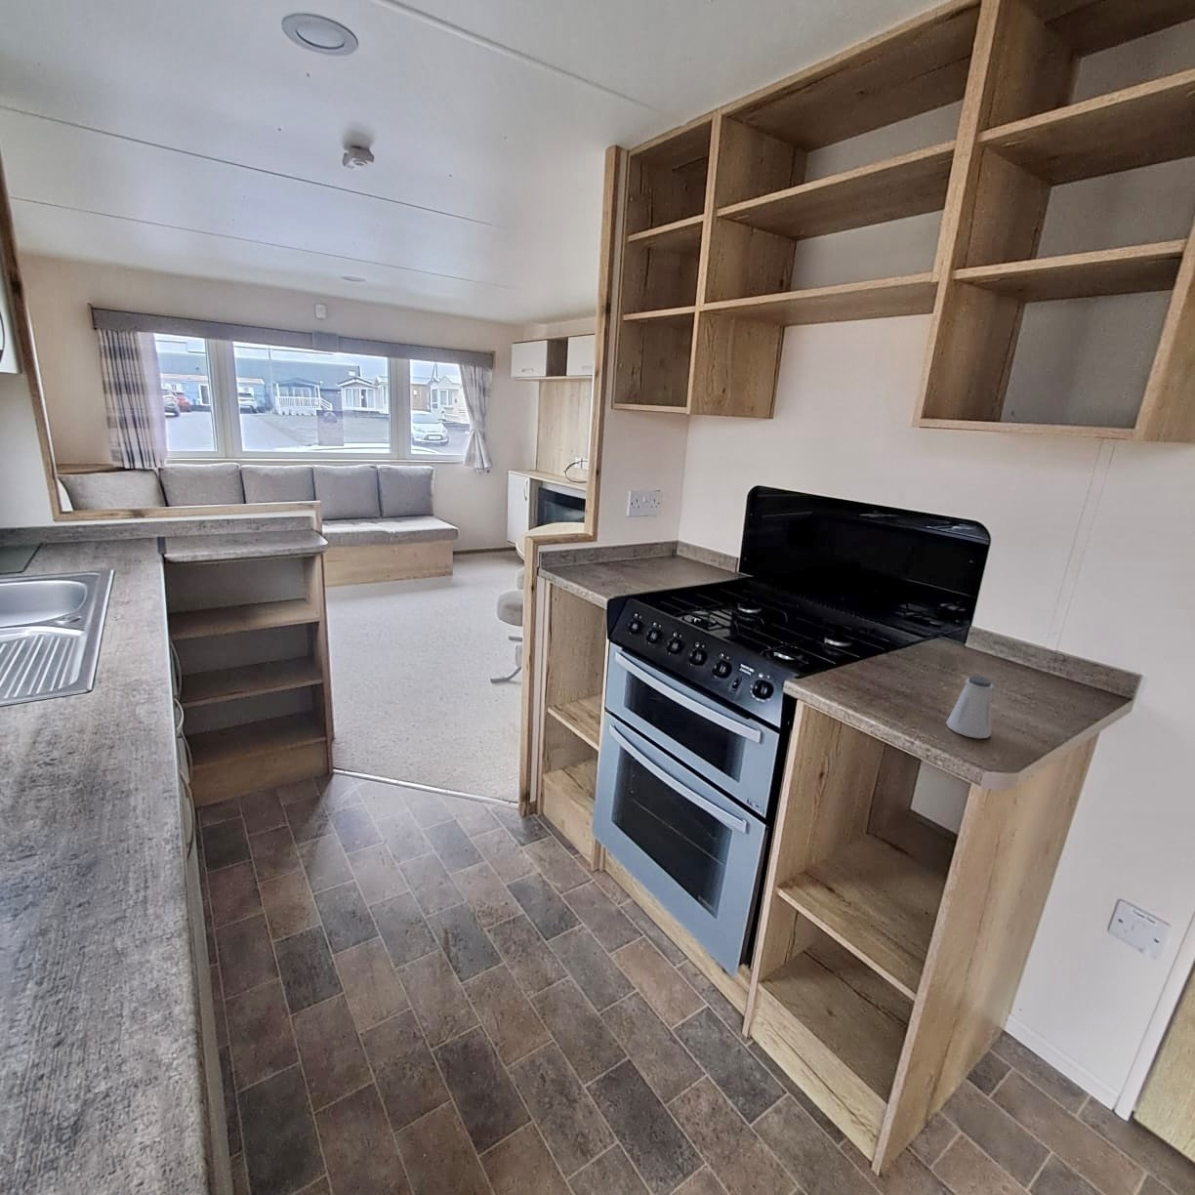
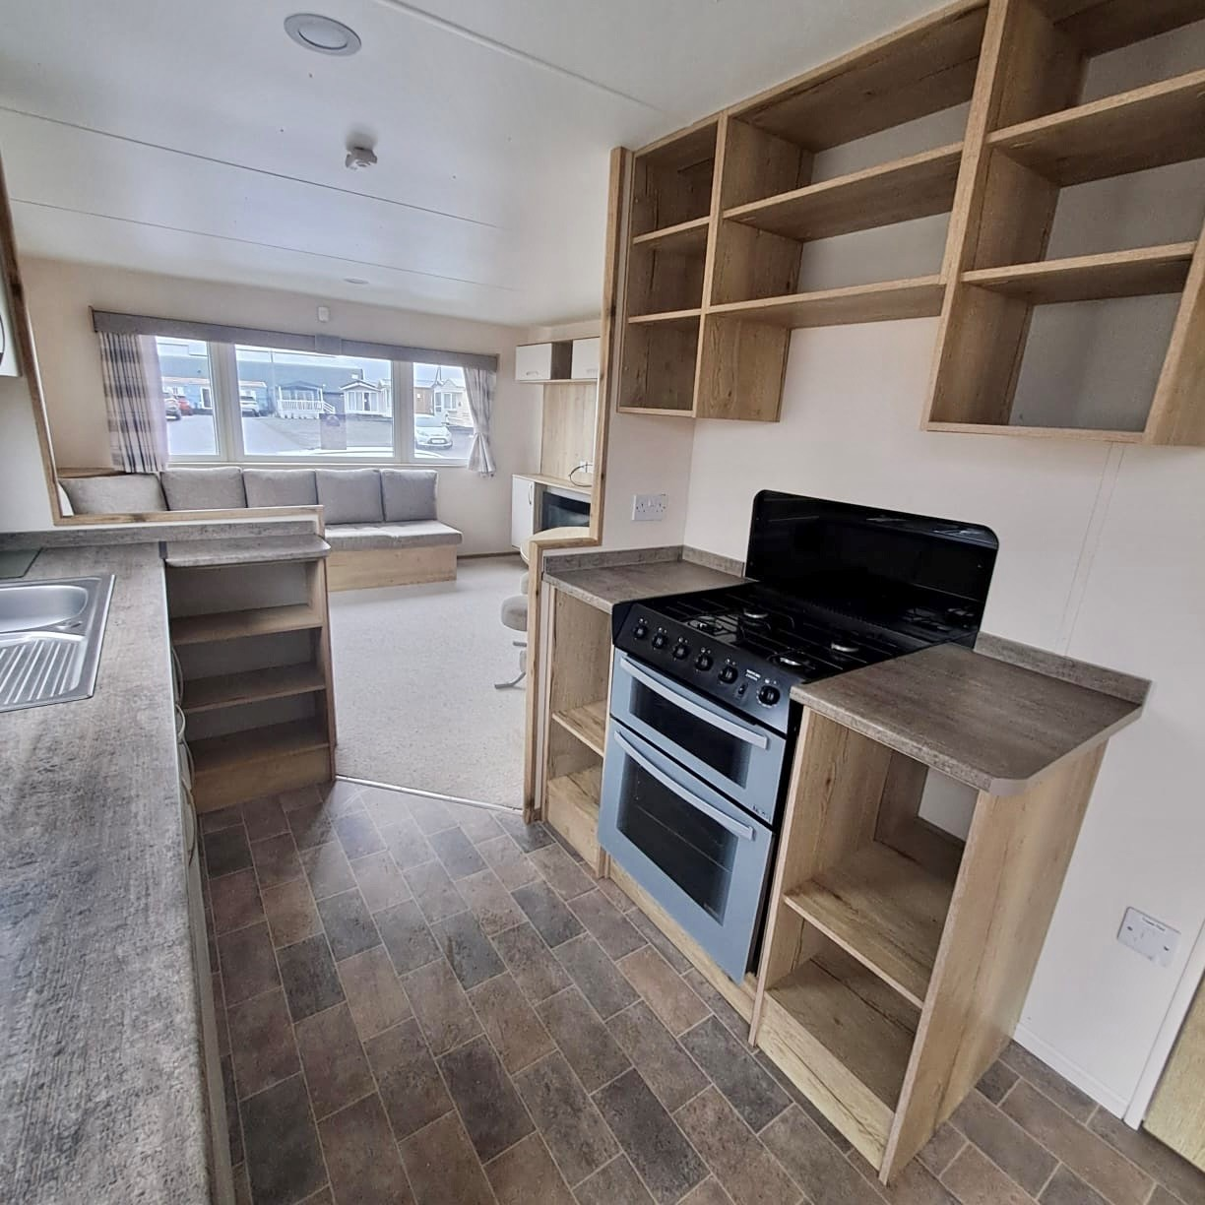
- saltshaker (973, 704)
